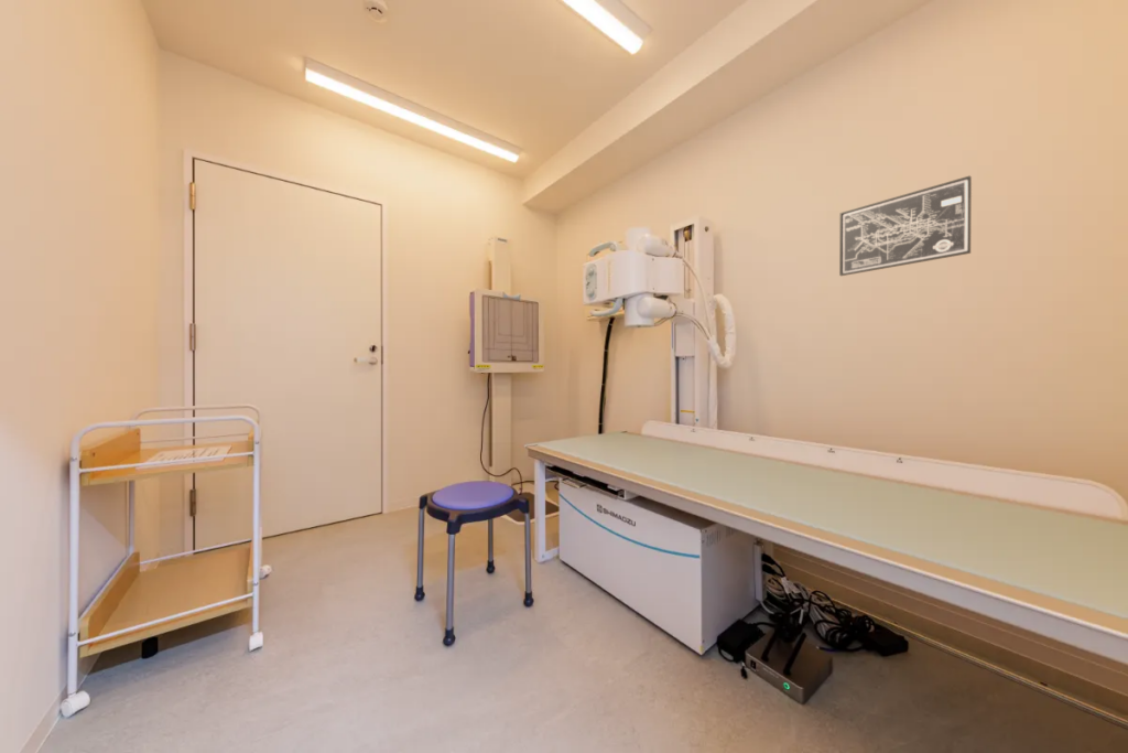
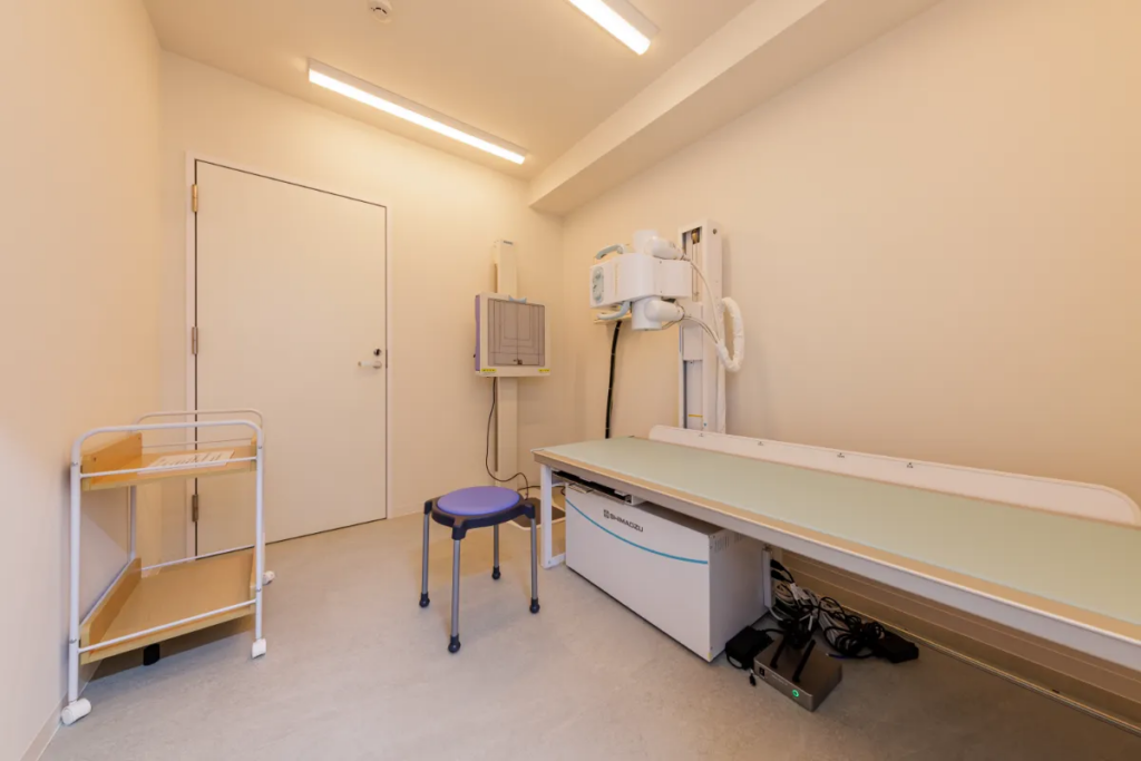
- wall art (898, 230)
